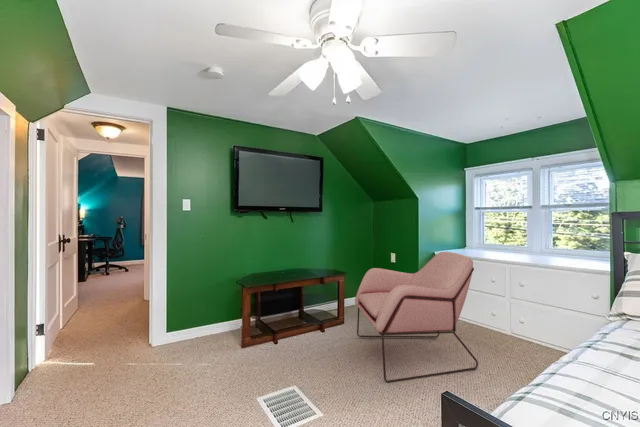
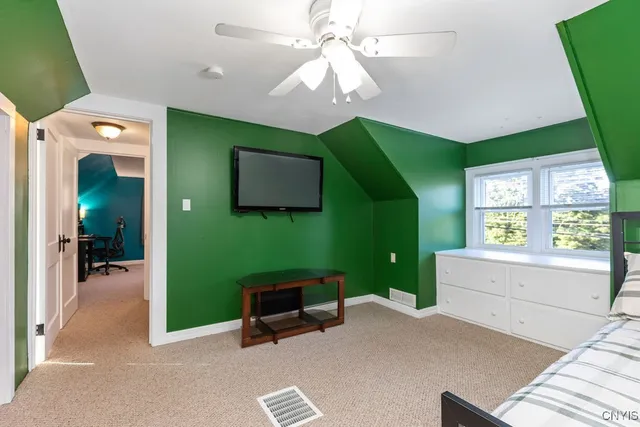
- armchair (413, 303)
